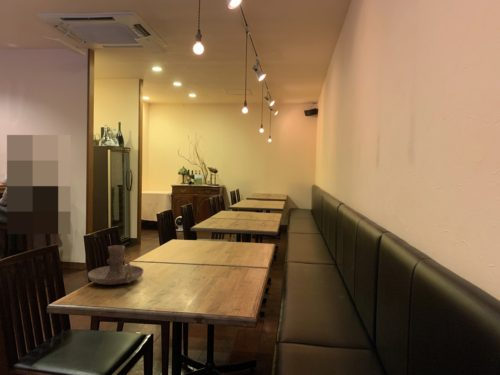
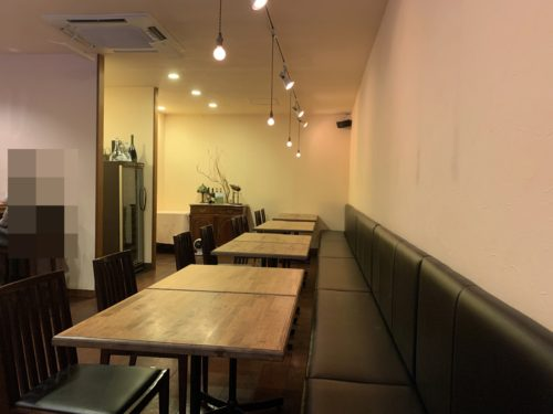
- candle holder (118, 265)
